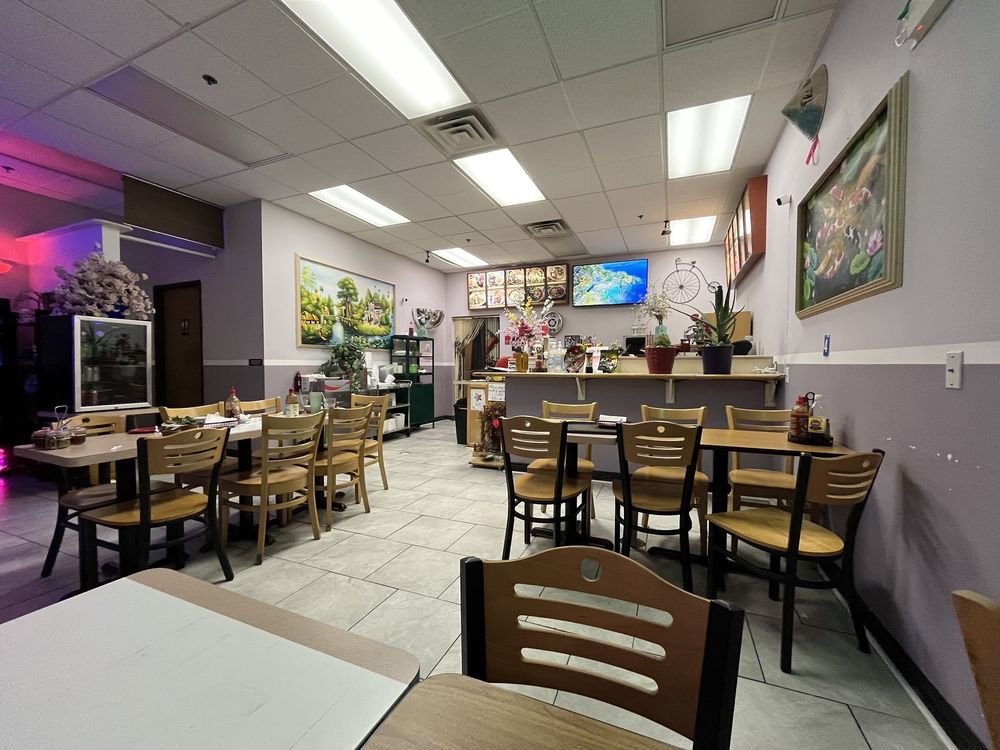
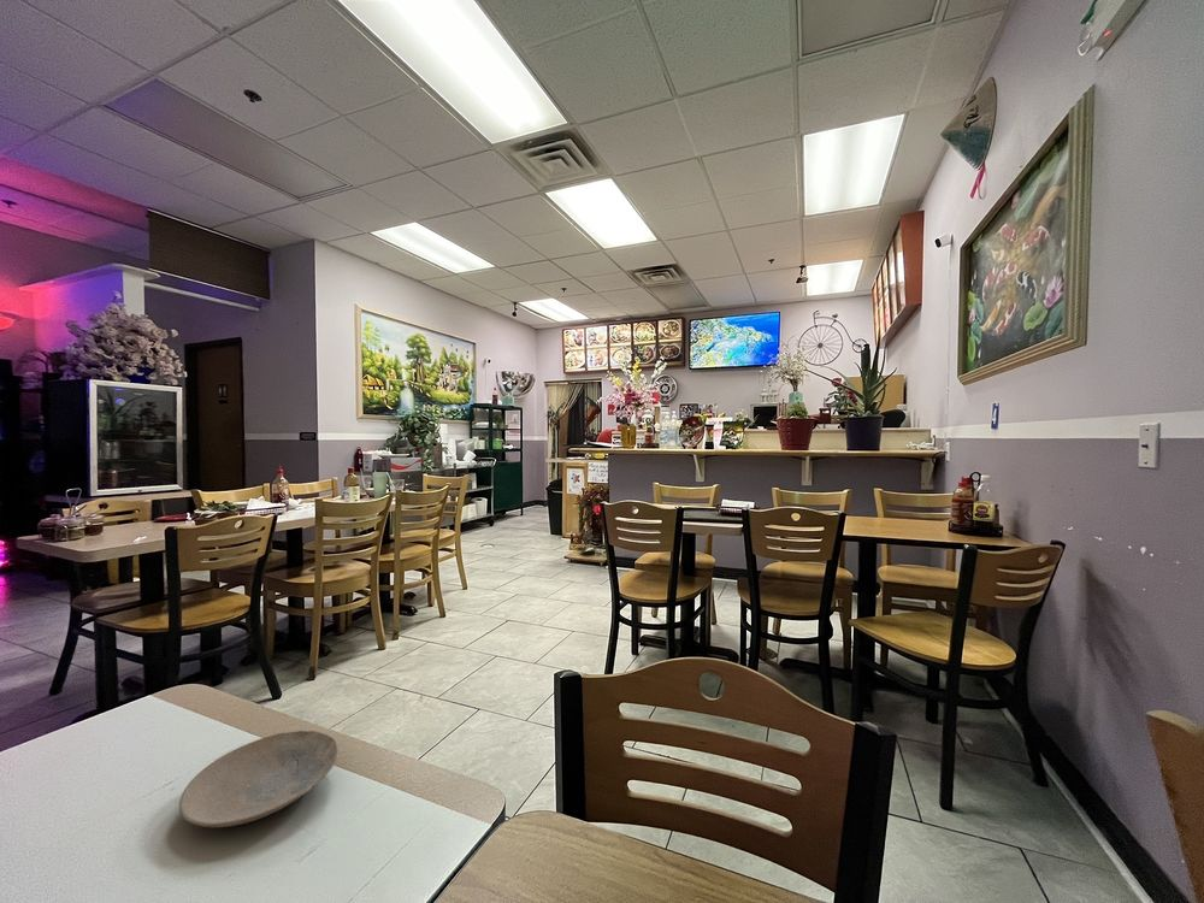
+ plate (265, 780)
